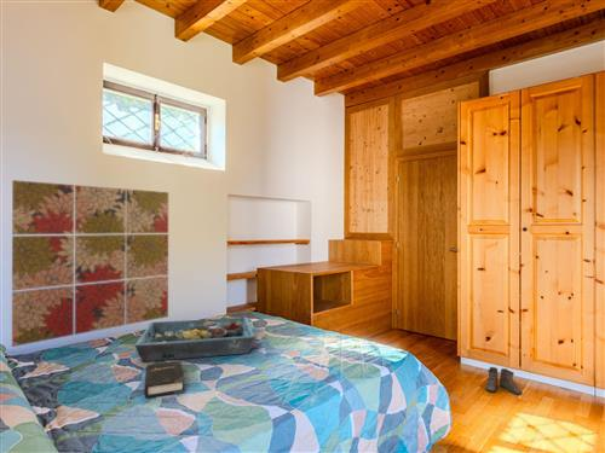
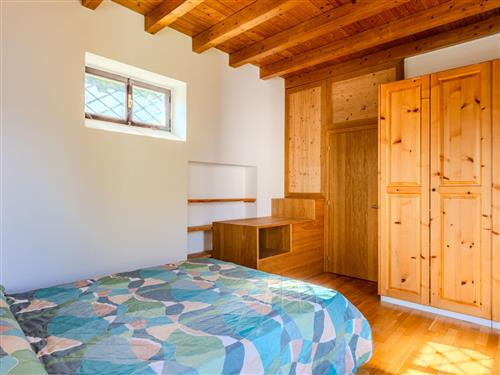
- boots (500, 379)
- serving tray (198, 336)
- wall art (100, 257)
- hardback book (163, 377)
